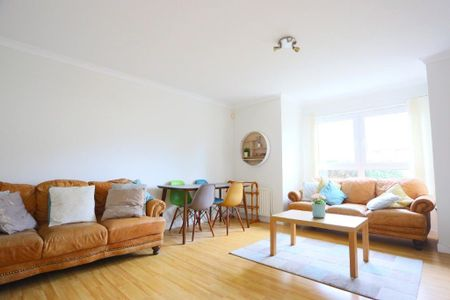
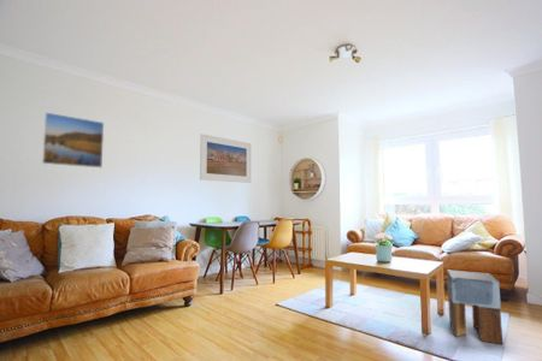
+ stool (472, 303)
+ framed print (75, 141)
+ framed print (226, 160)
